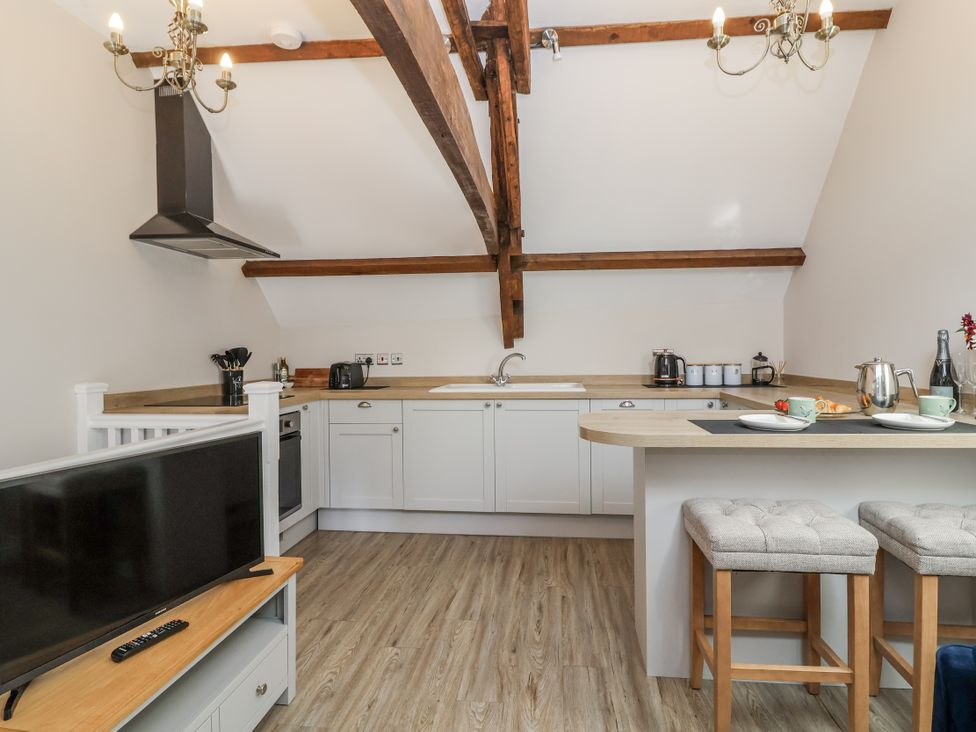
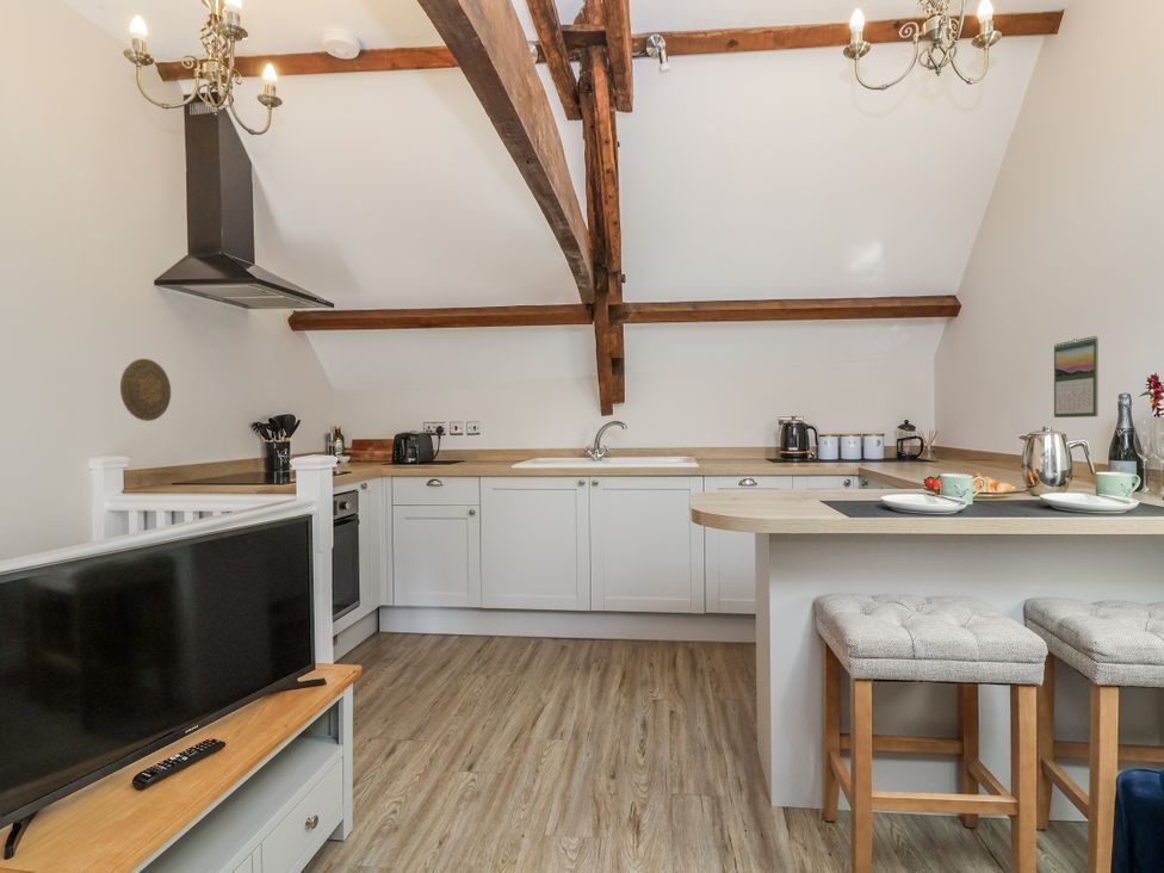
+ decorative plate (148, 389)
+ calendar (1075, 377)
